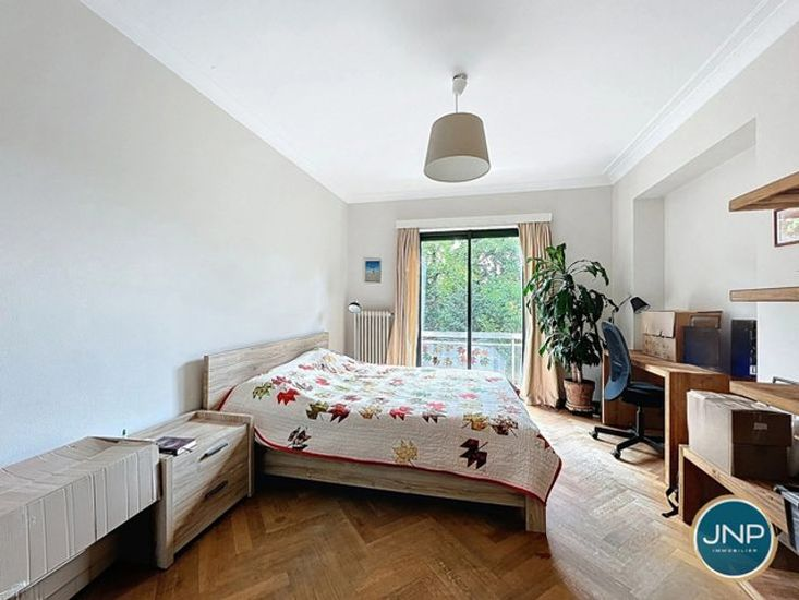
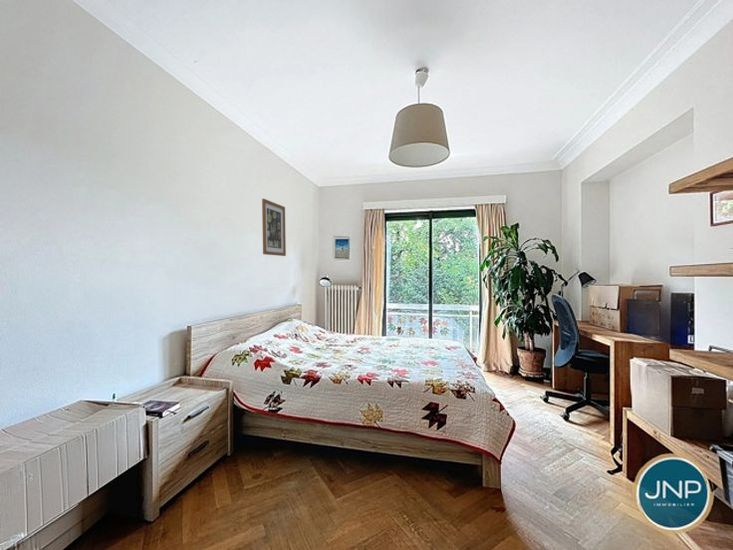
+ wall art (274, 229)
